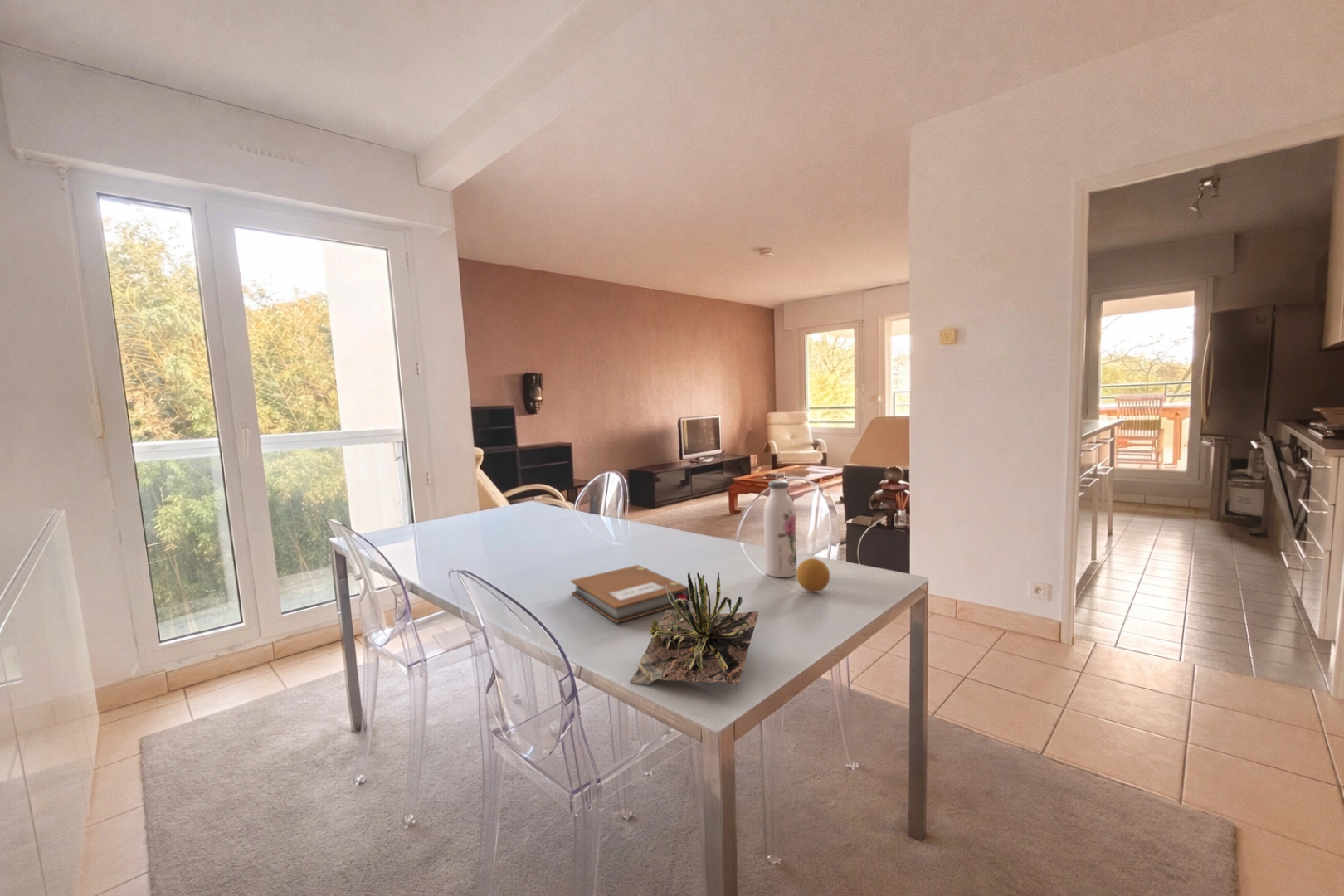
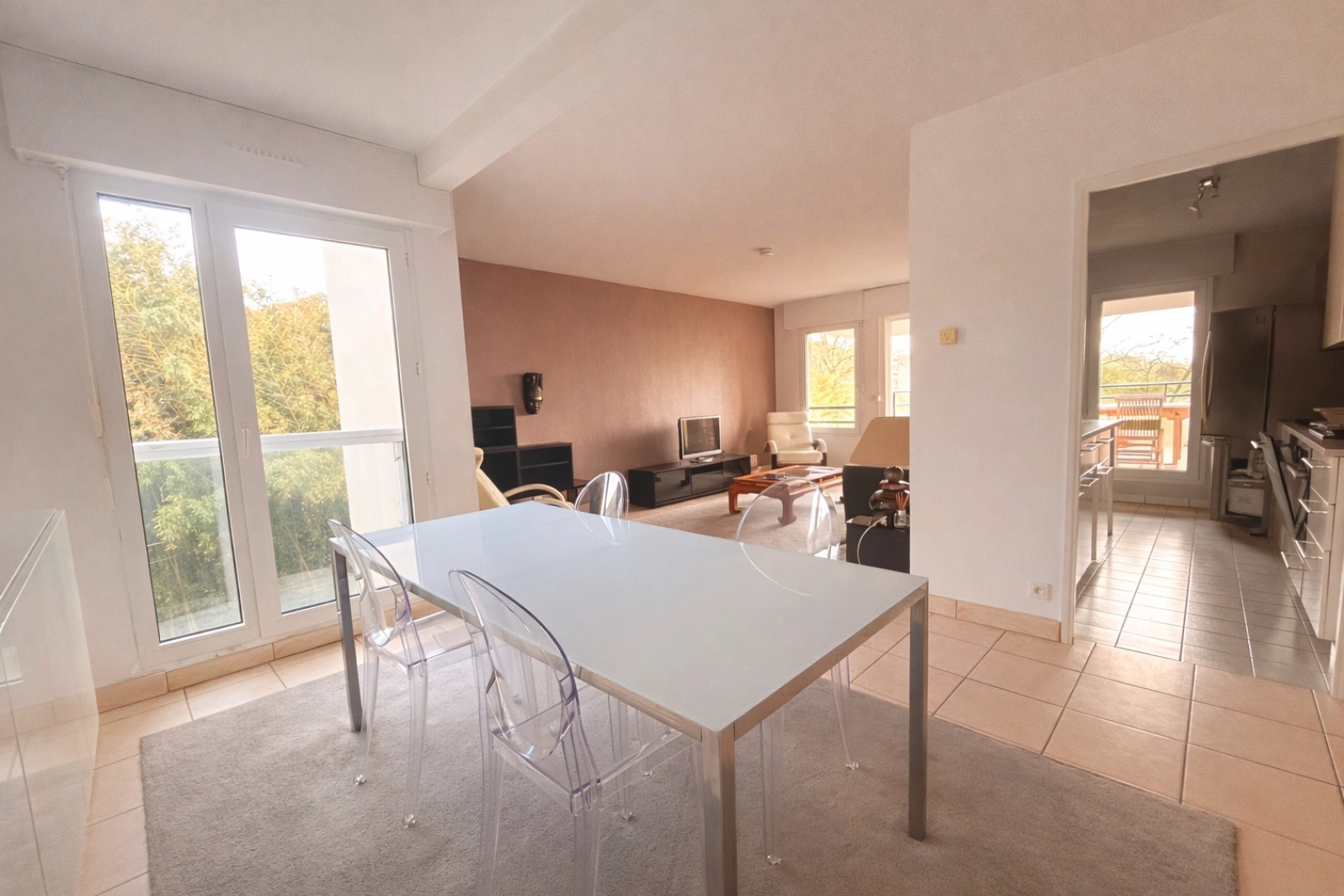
- notebook (631, 591)
- succulent plant (697, 616)
- fruit (813, 574)
- water bottle (779, 527)
